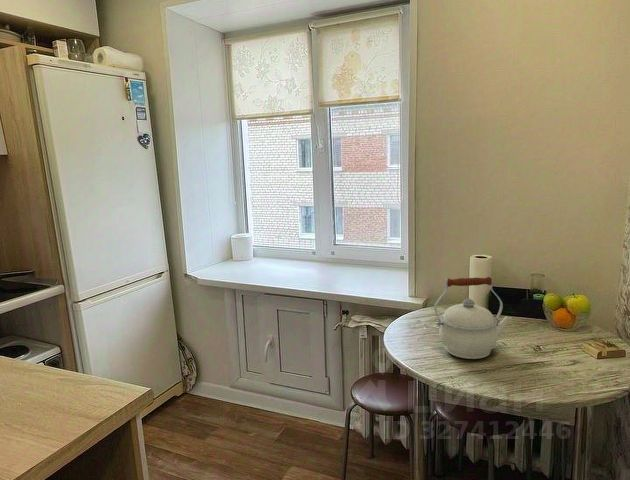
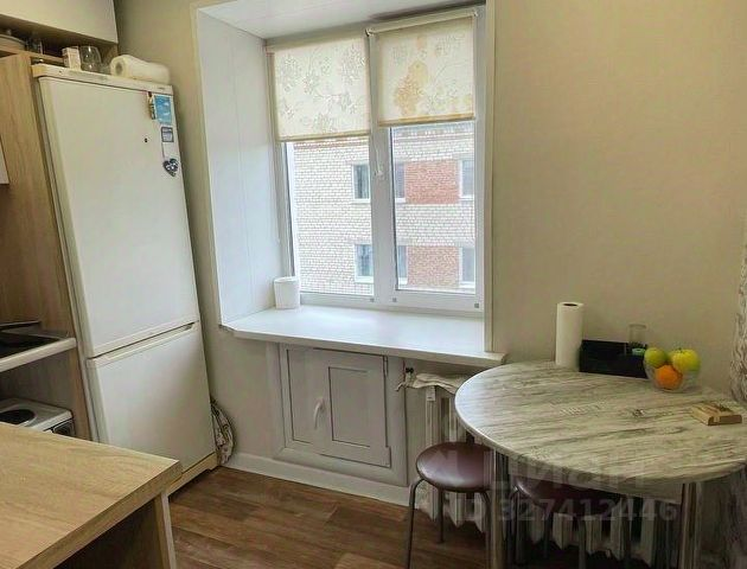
- kettle (473, 314)
